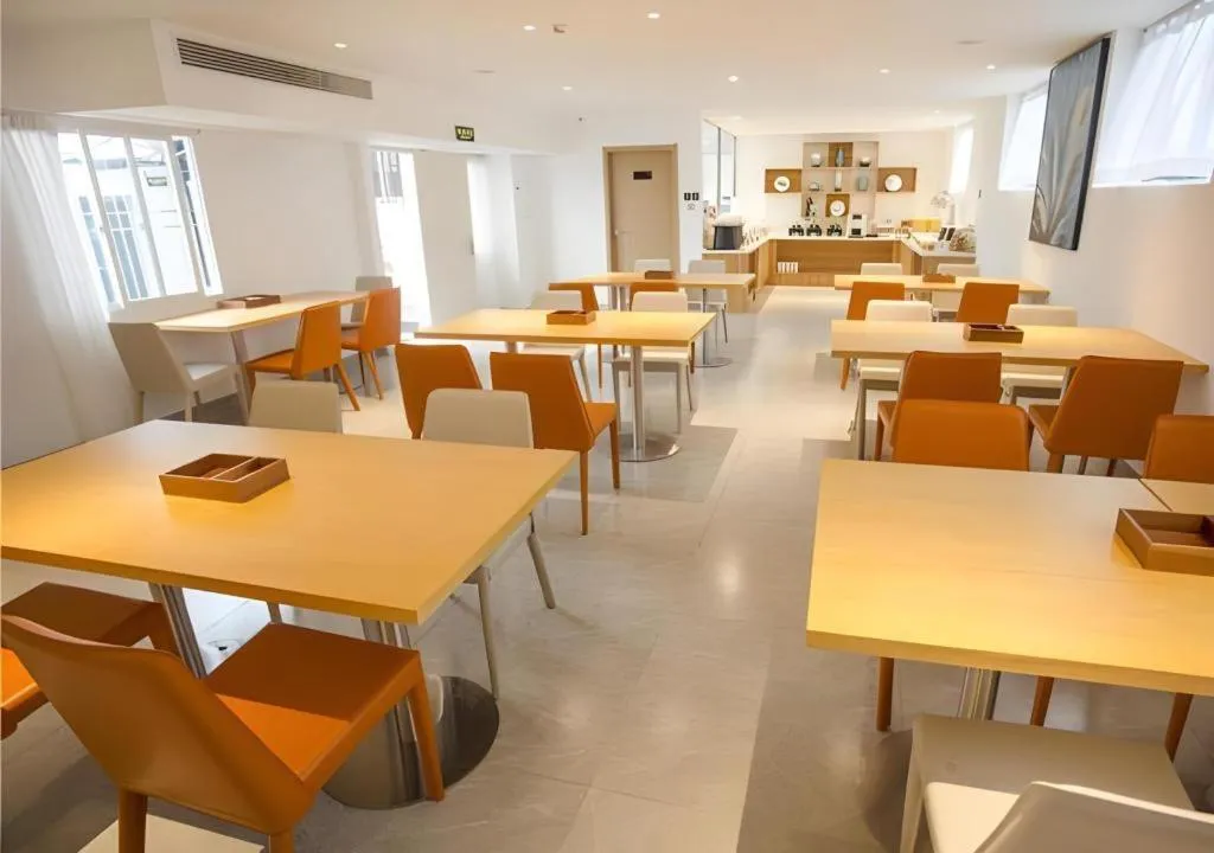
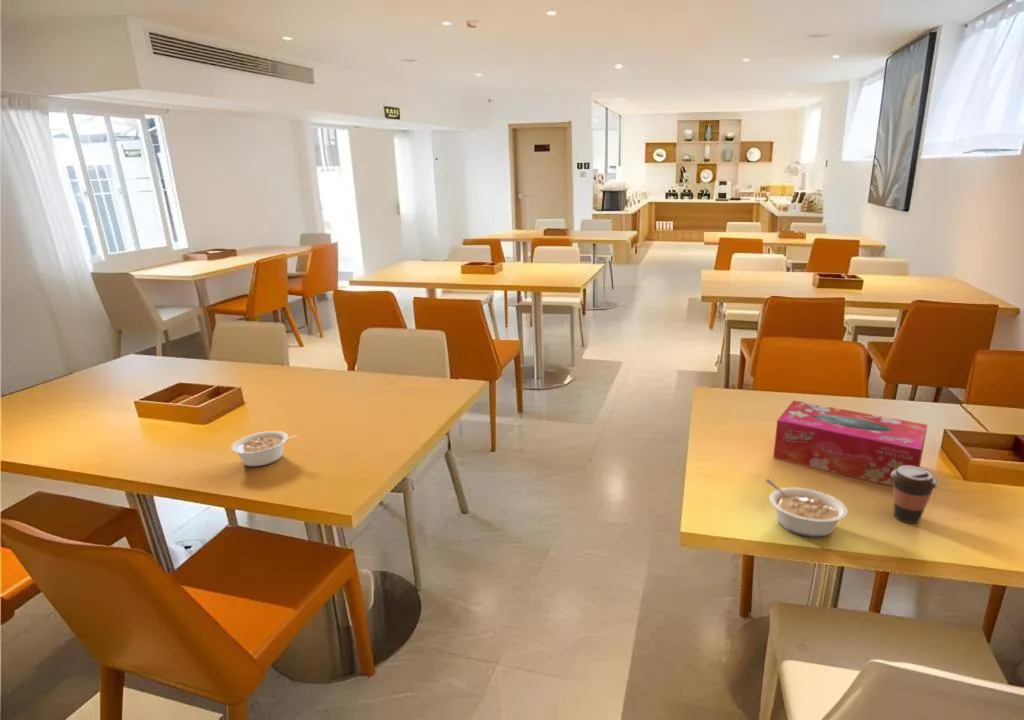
+ tissue box (848, 441)
+ coffee cup (910, 495)
+ legume (263, 447)
+ legume (803, 511)
